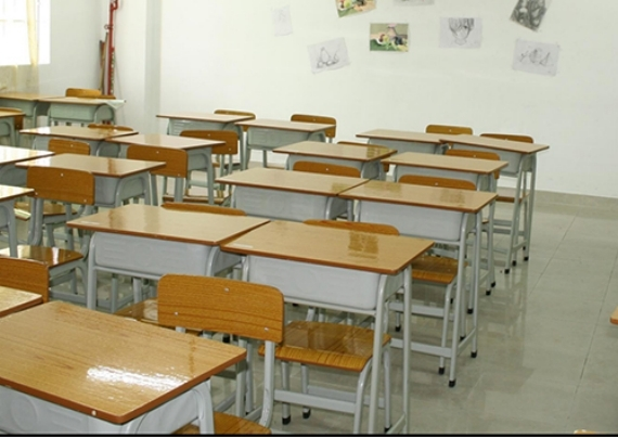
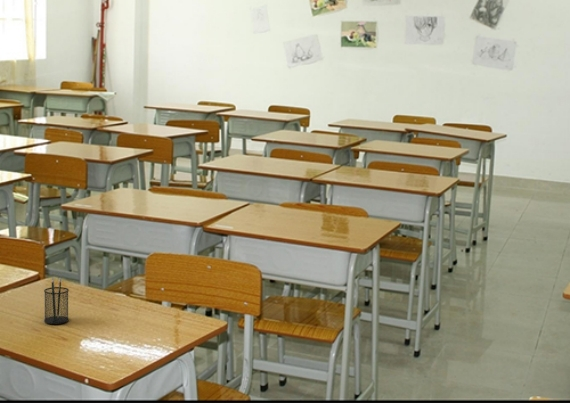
+ pencil holder (57, 299)
